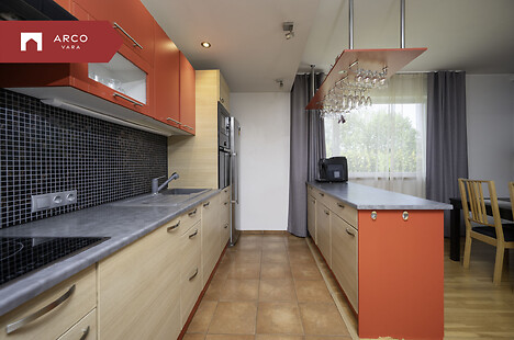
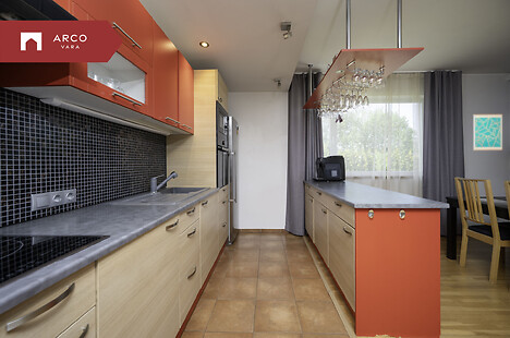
+ wall art (487, 132)
